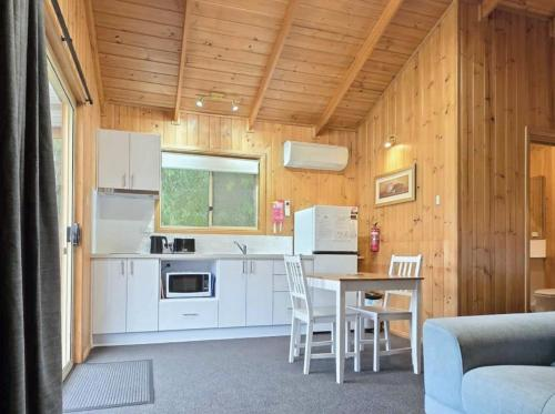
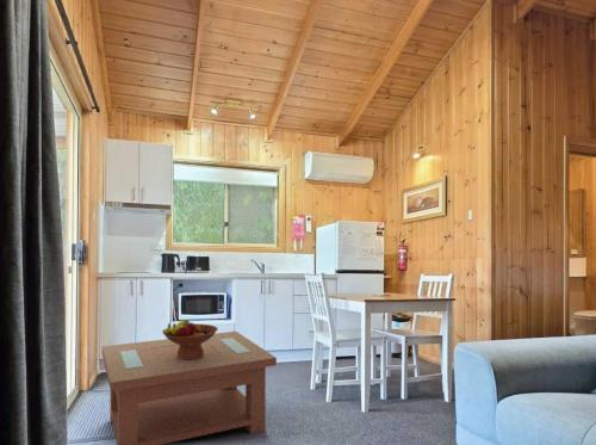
+ fruit bowl (190, 336)
+ coffee table (185, 388)
